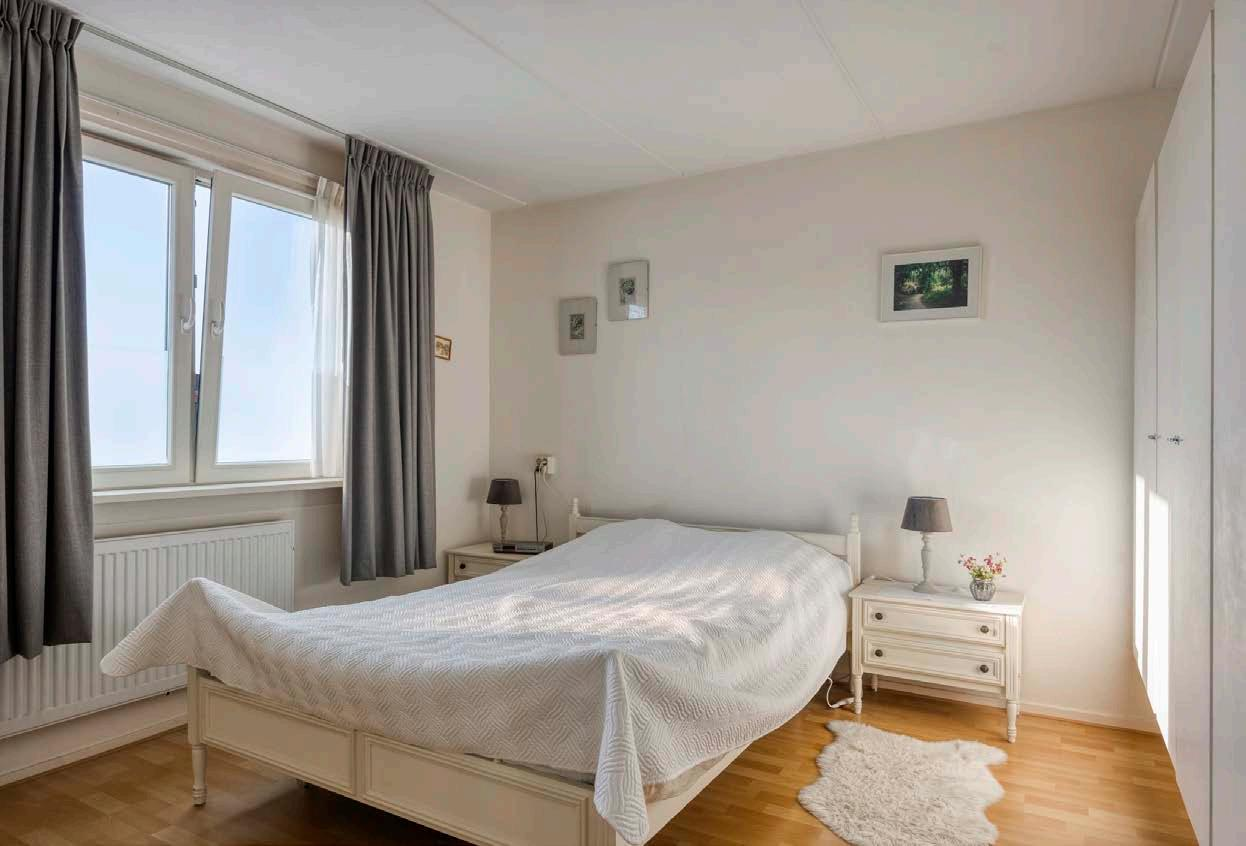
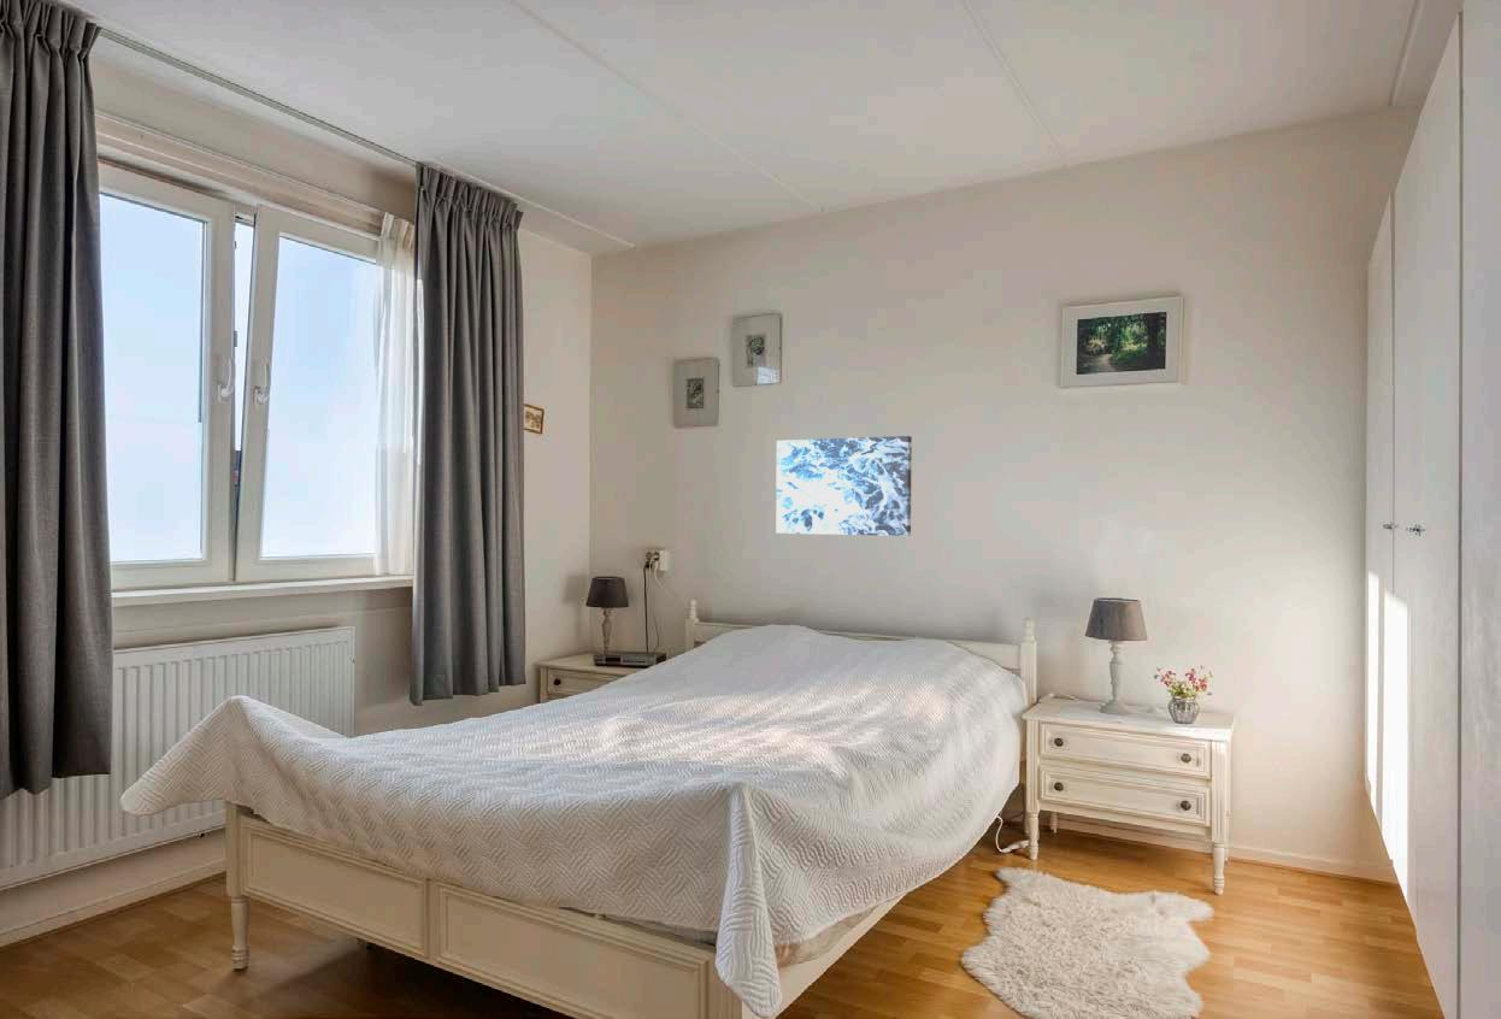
+ wall art (841, 487)
